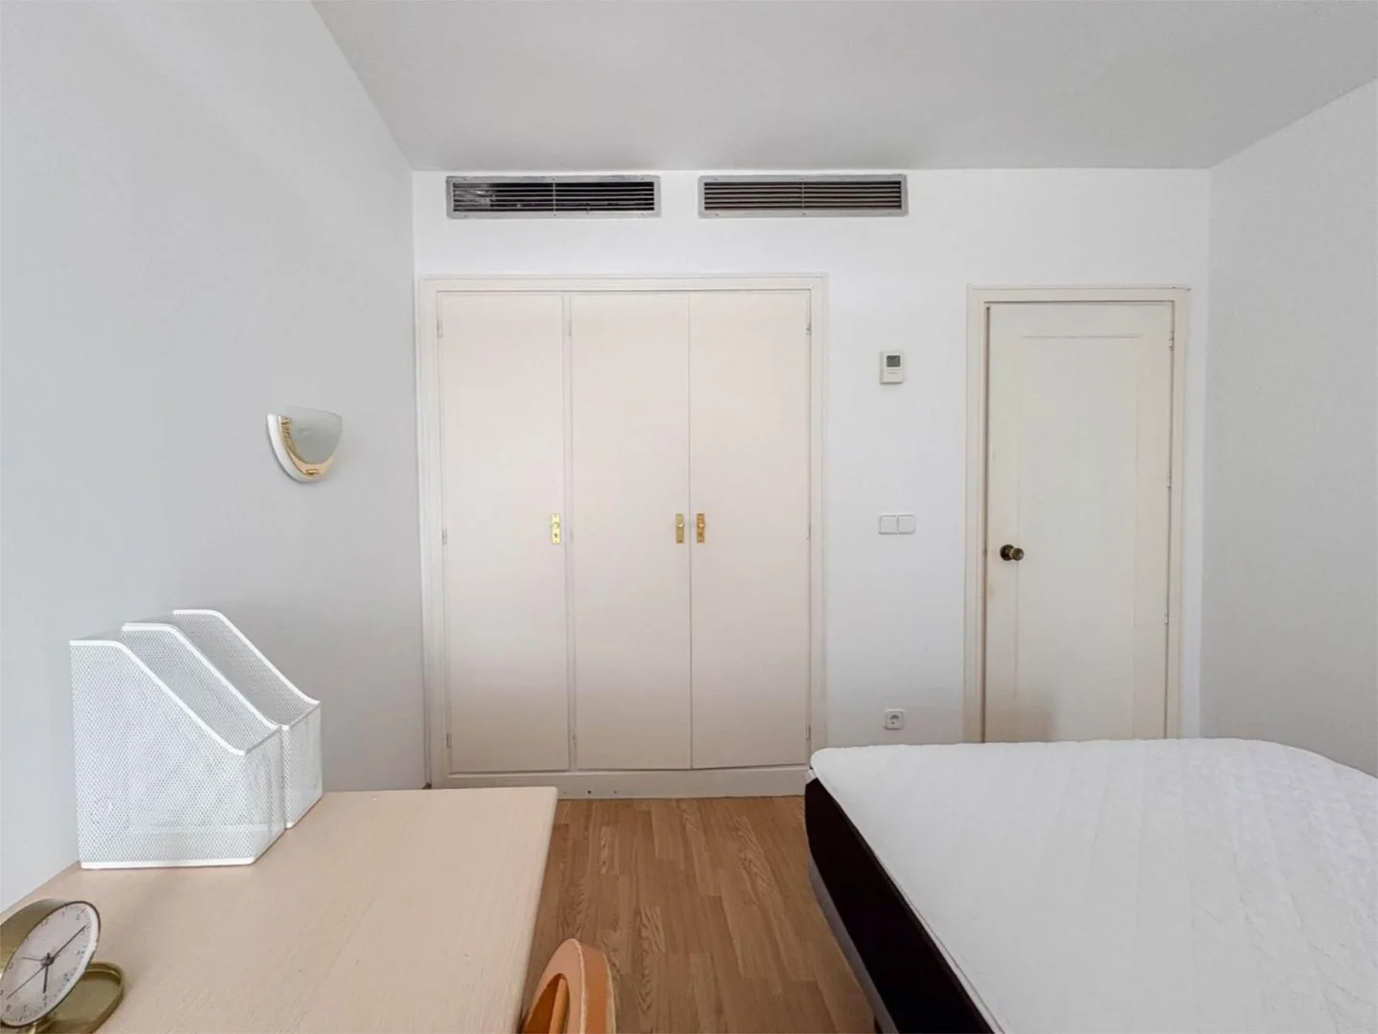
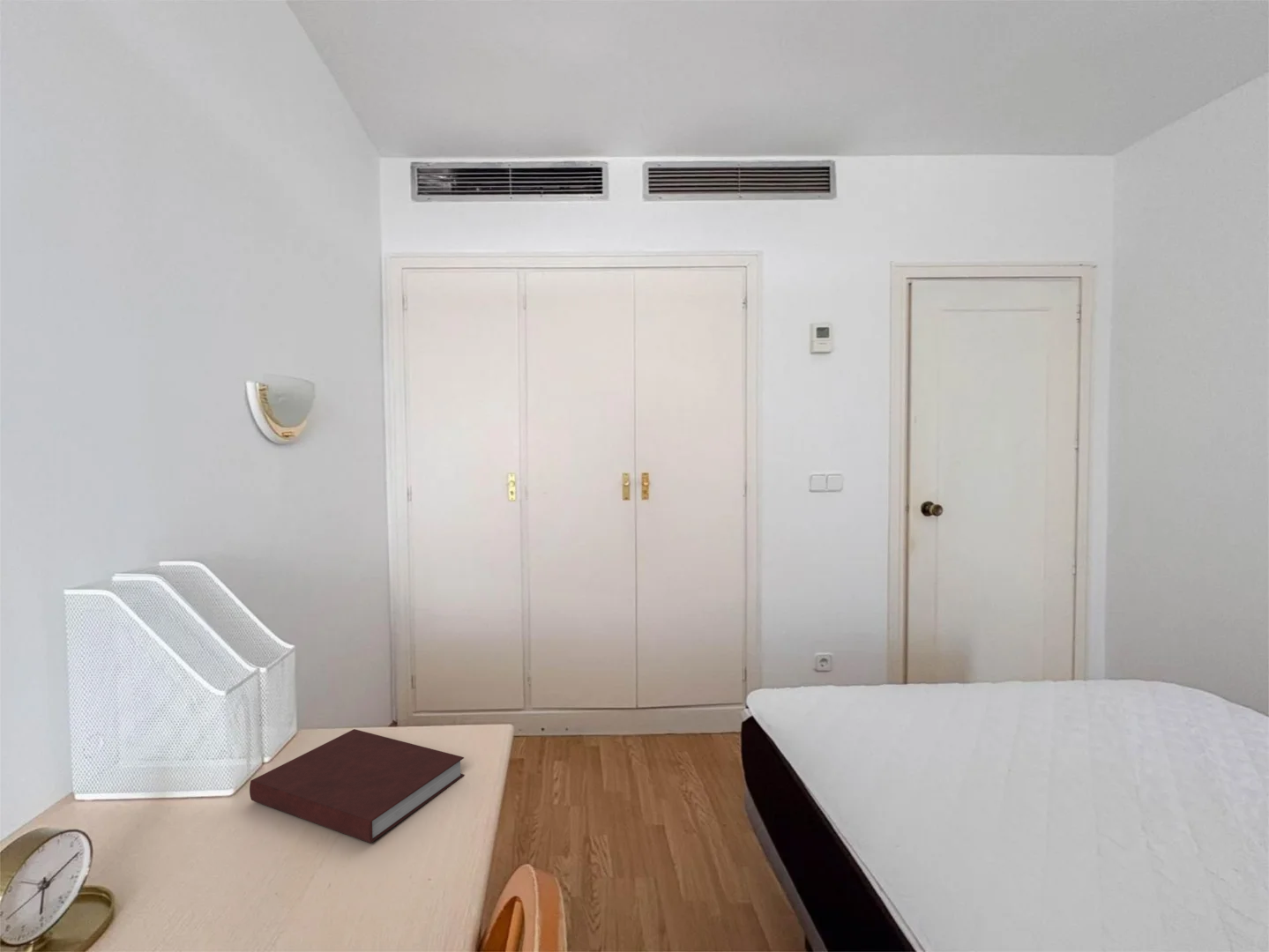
+ notebook (361, 777)
